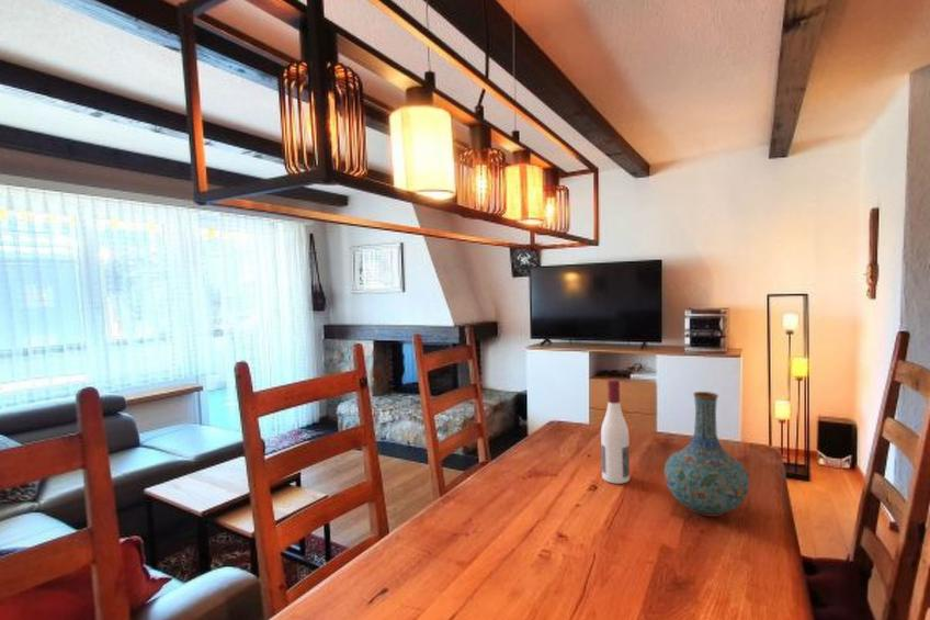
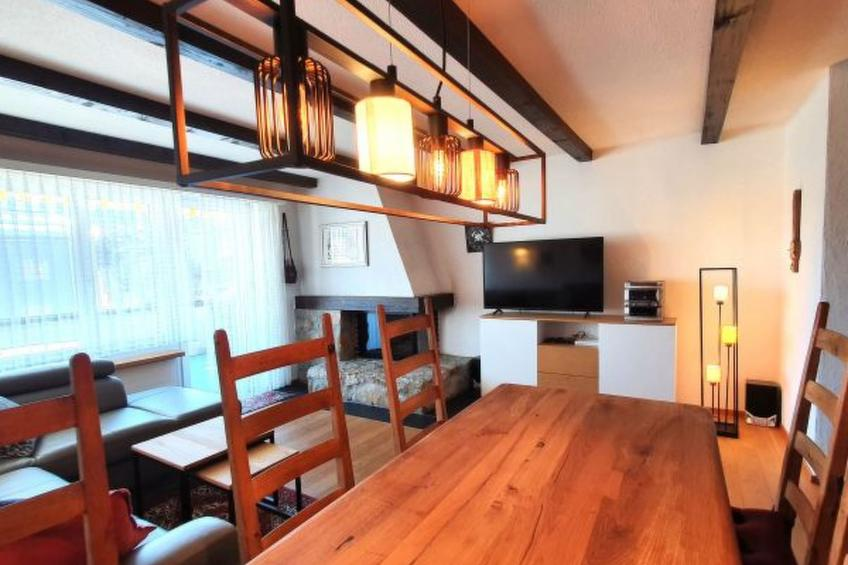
- vase (704, 451)
- alcohol (614, 429)
